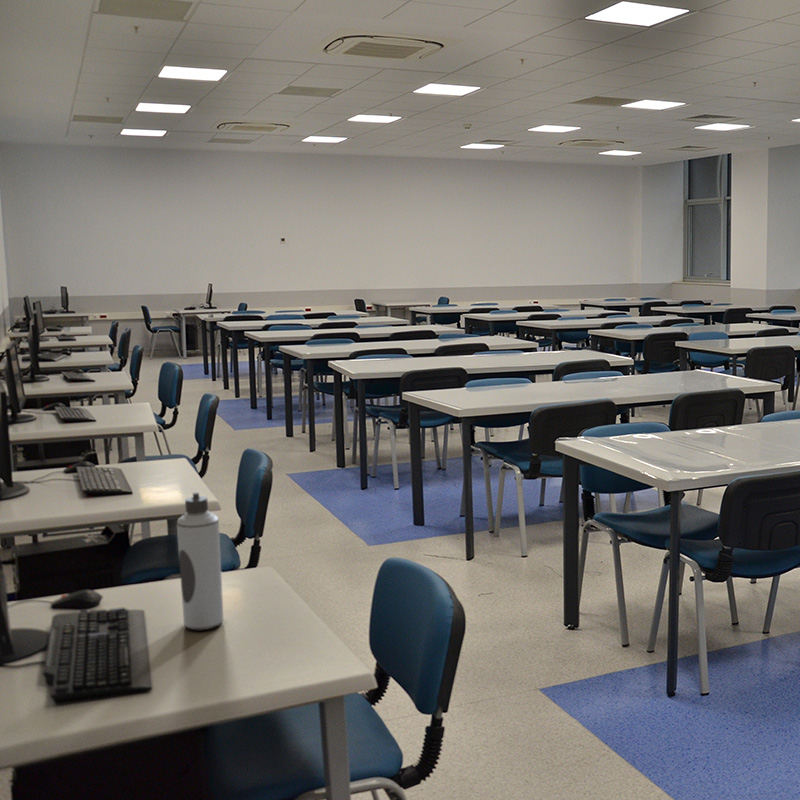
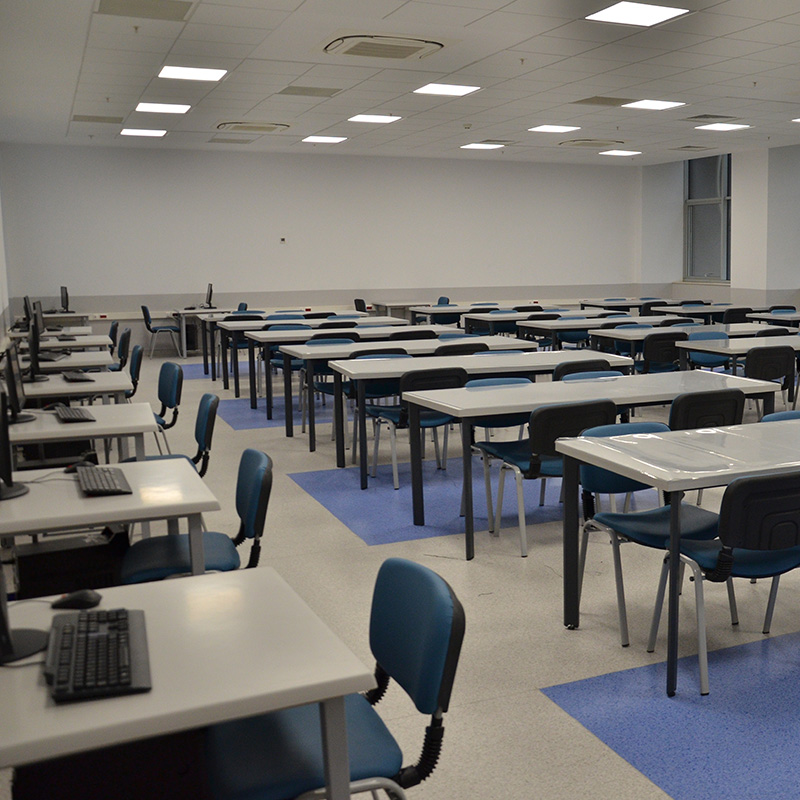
- water bottle (200, 558)
